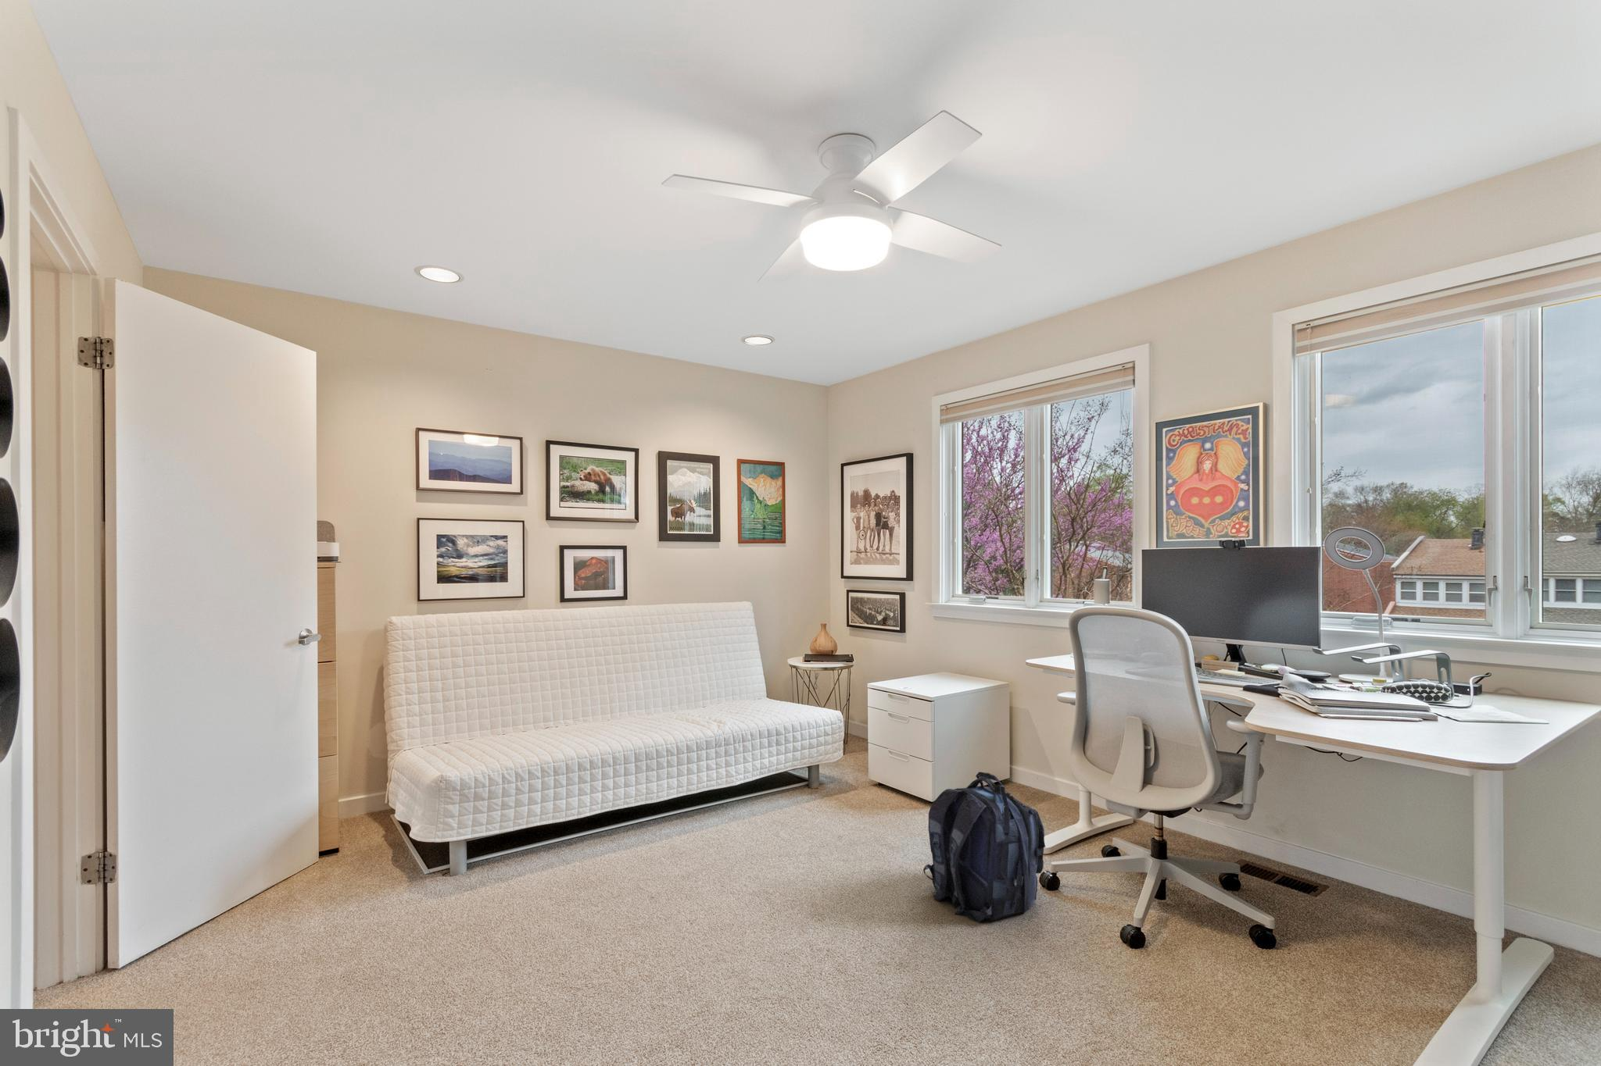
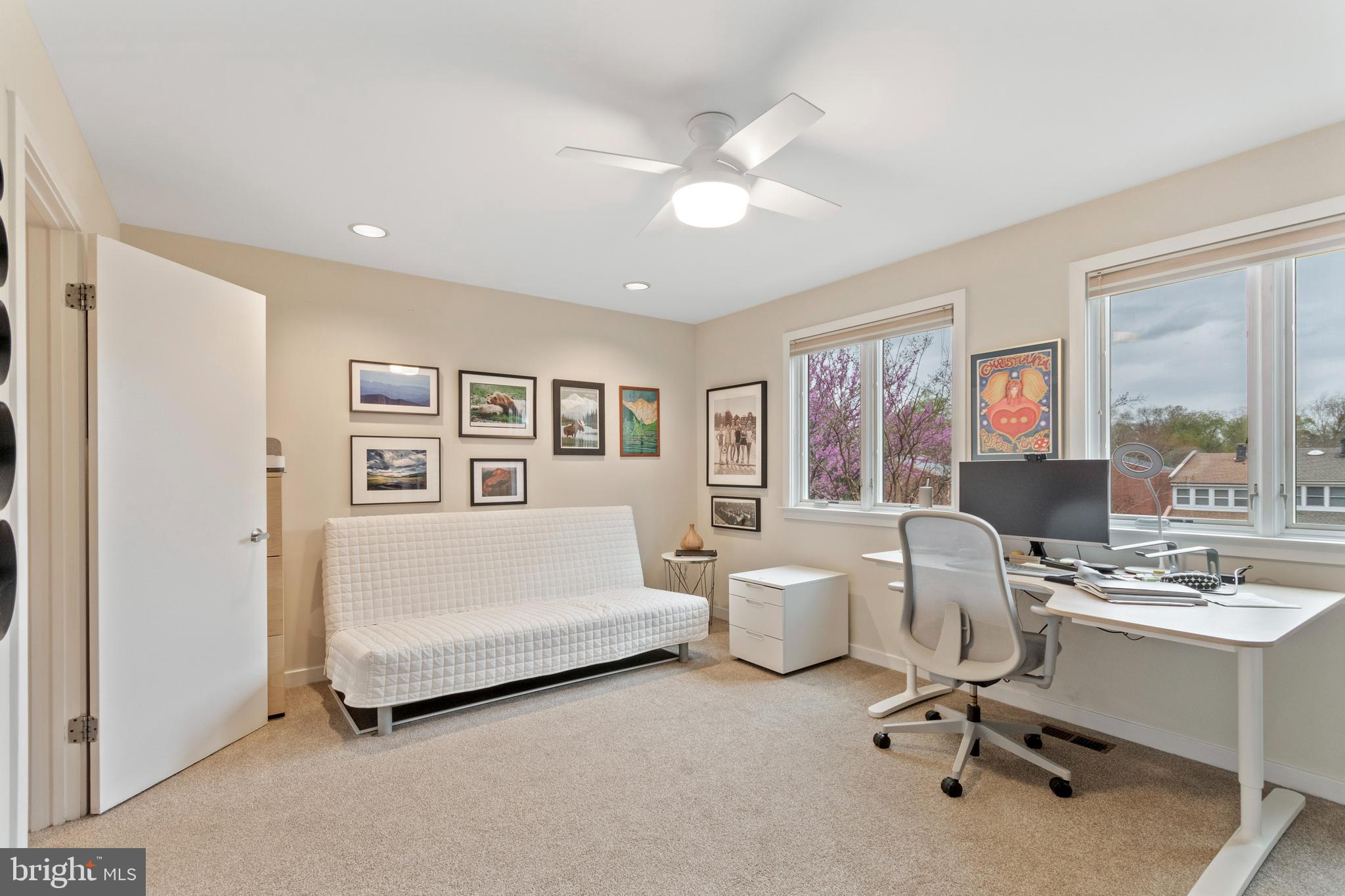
- backpack (983, 835)
